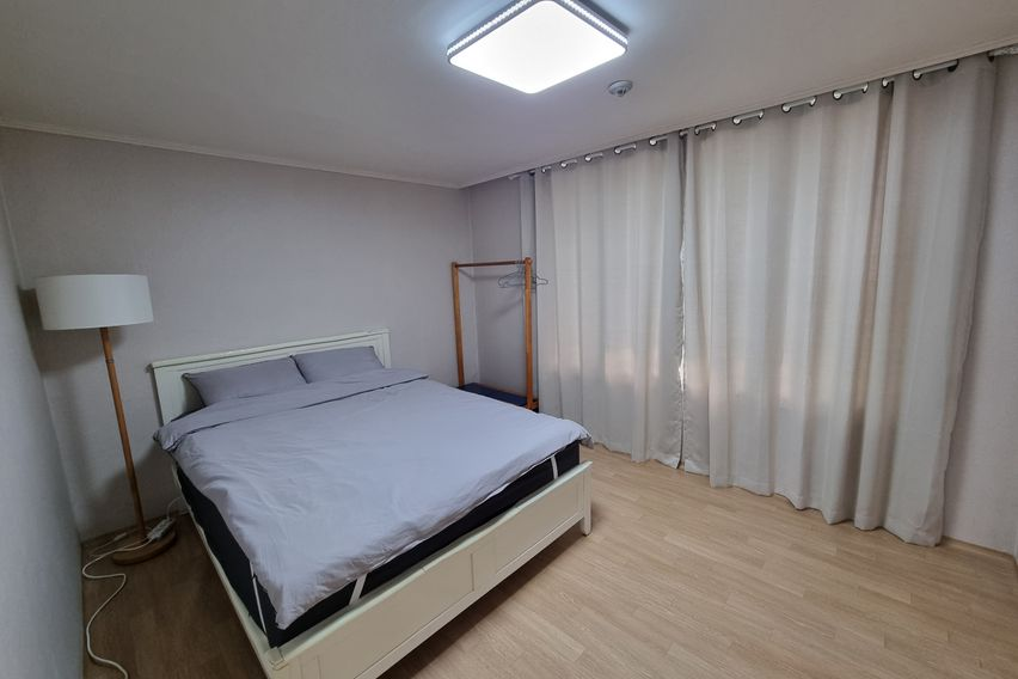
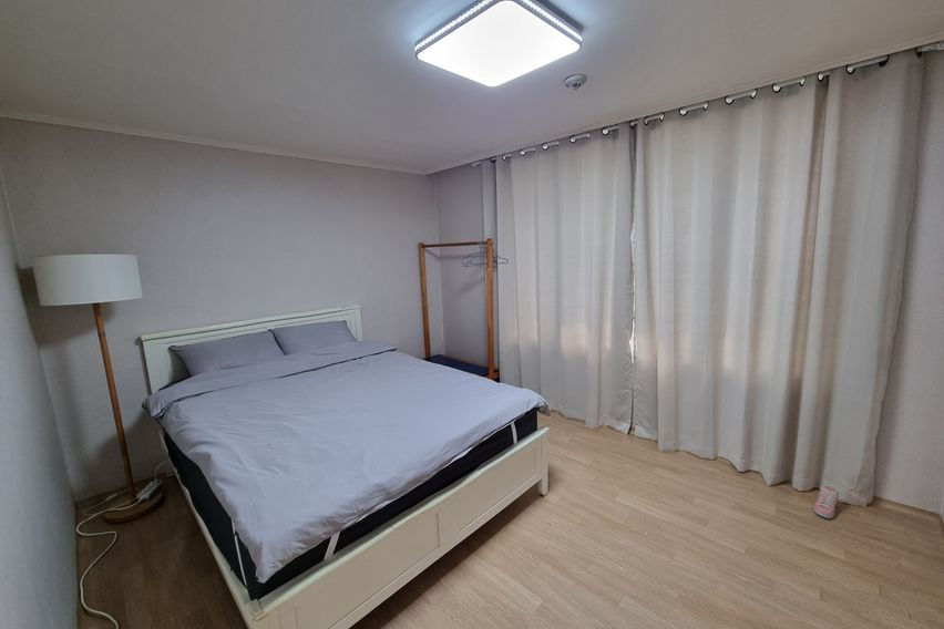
+ sneaker (825, 498)
